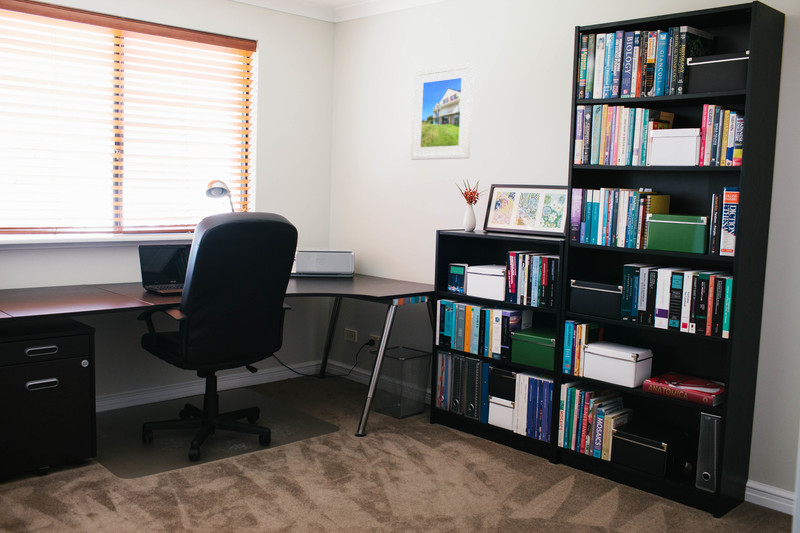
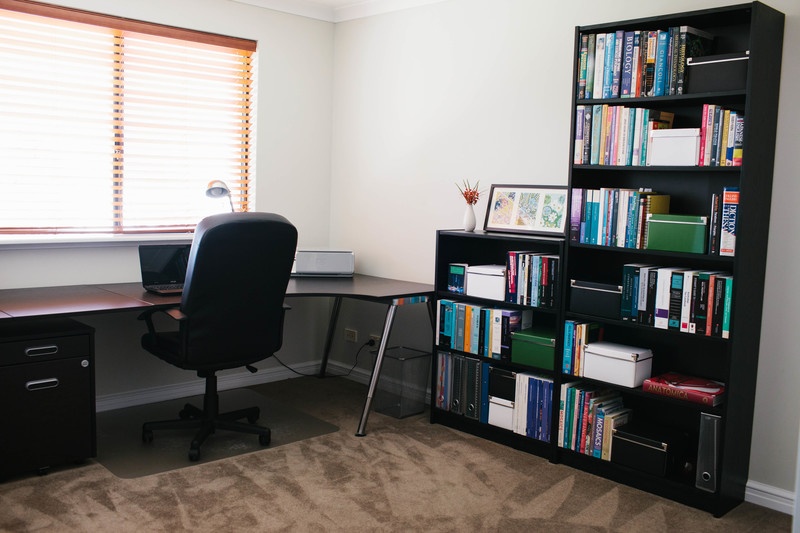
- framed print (441, 113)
